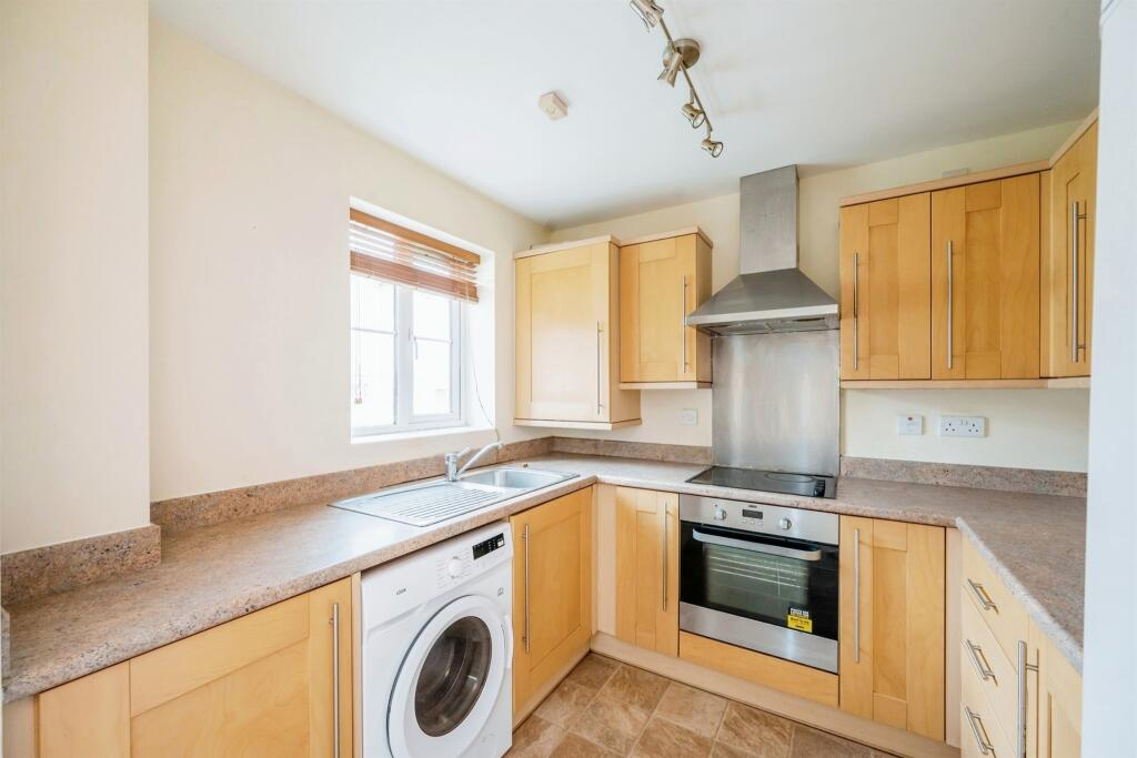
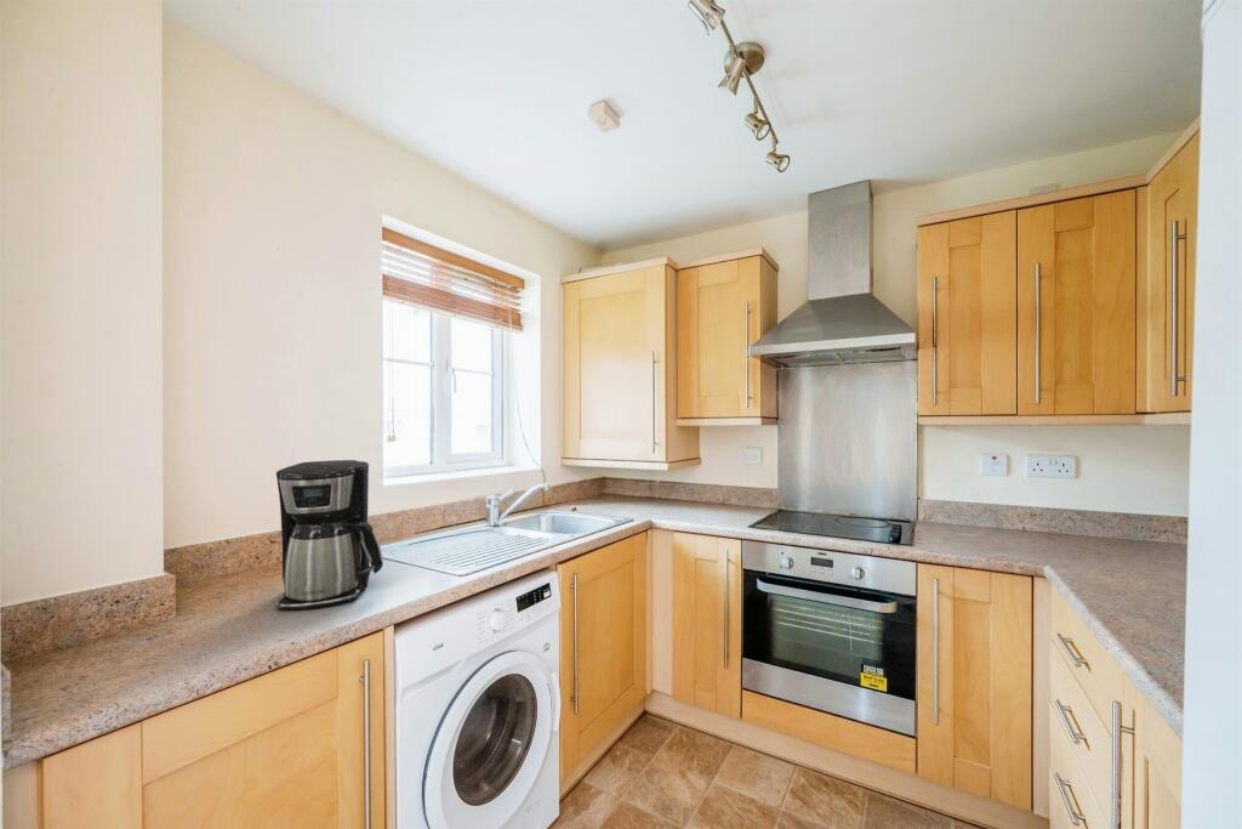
+ coffee maker (340, 523)
